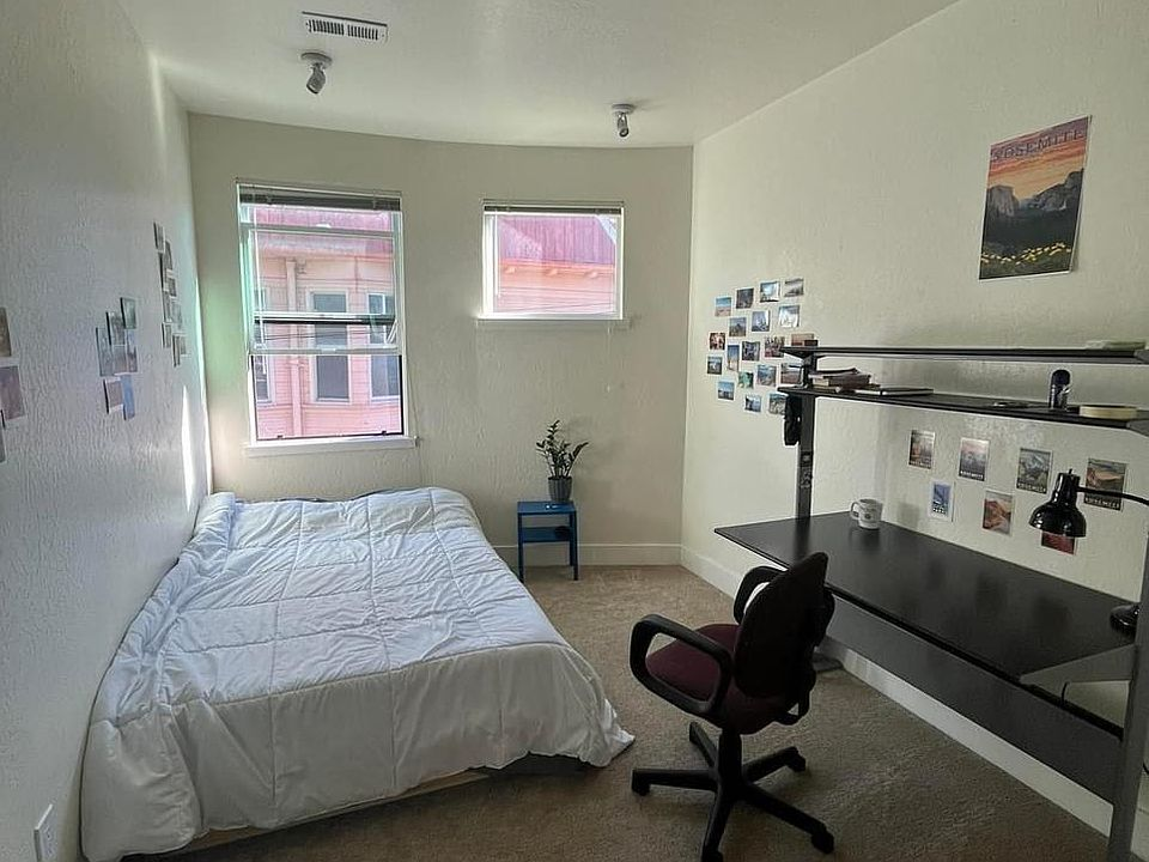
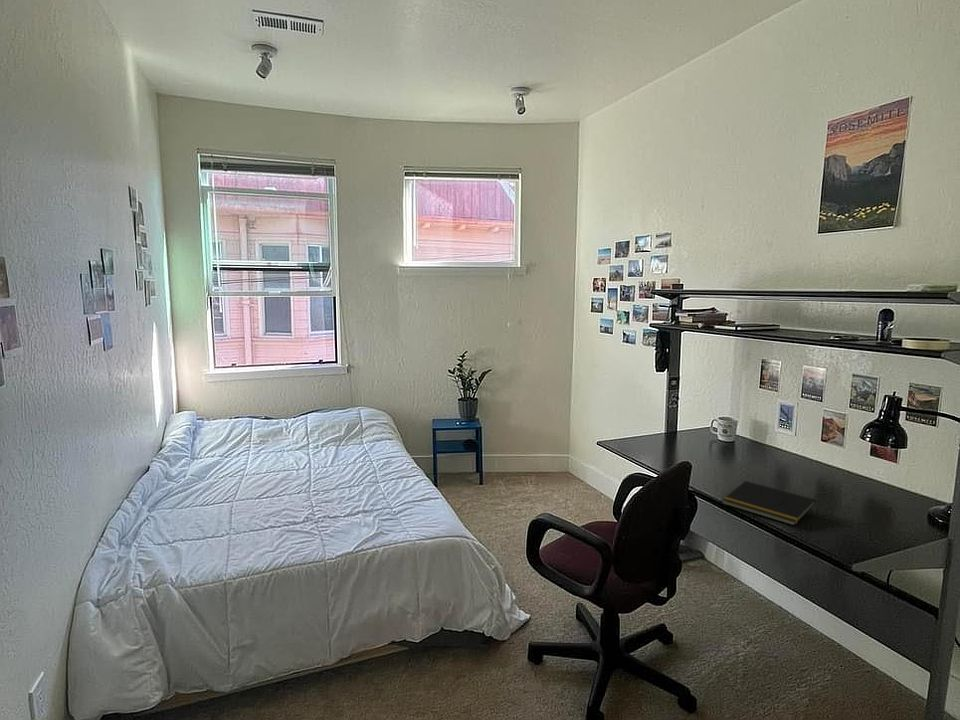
+ notepad (768, 501)
